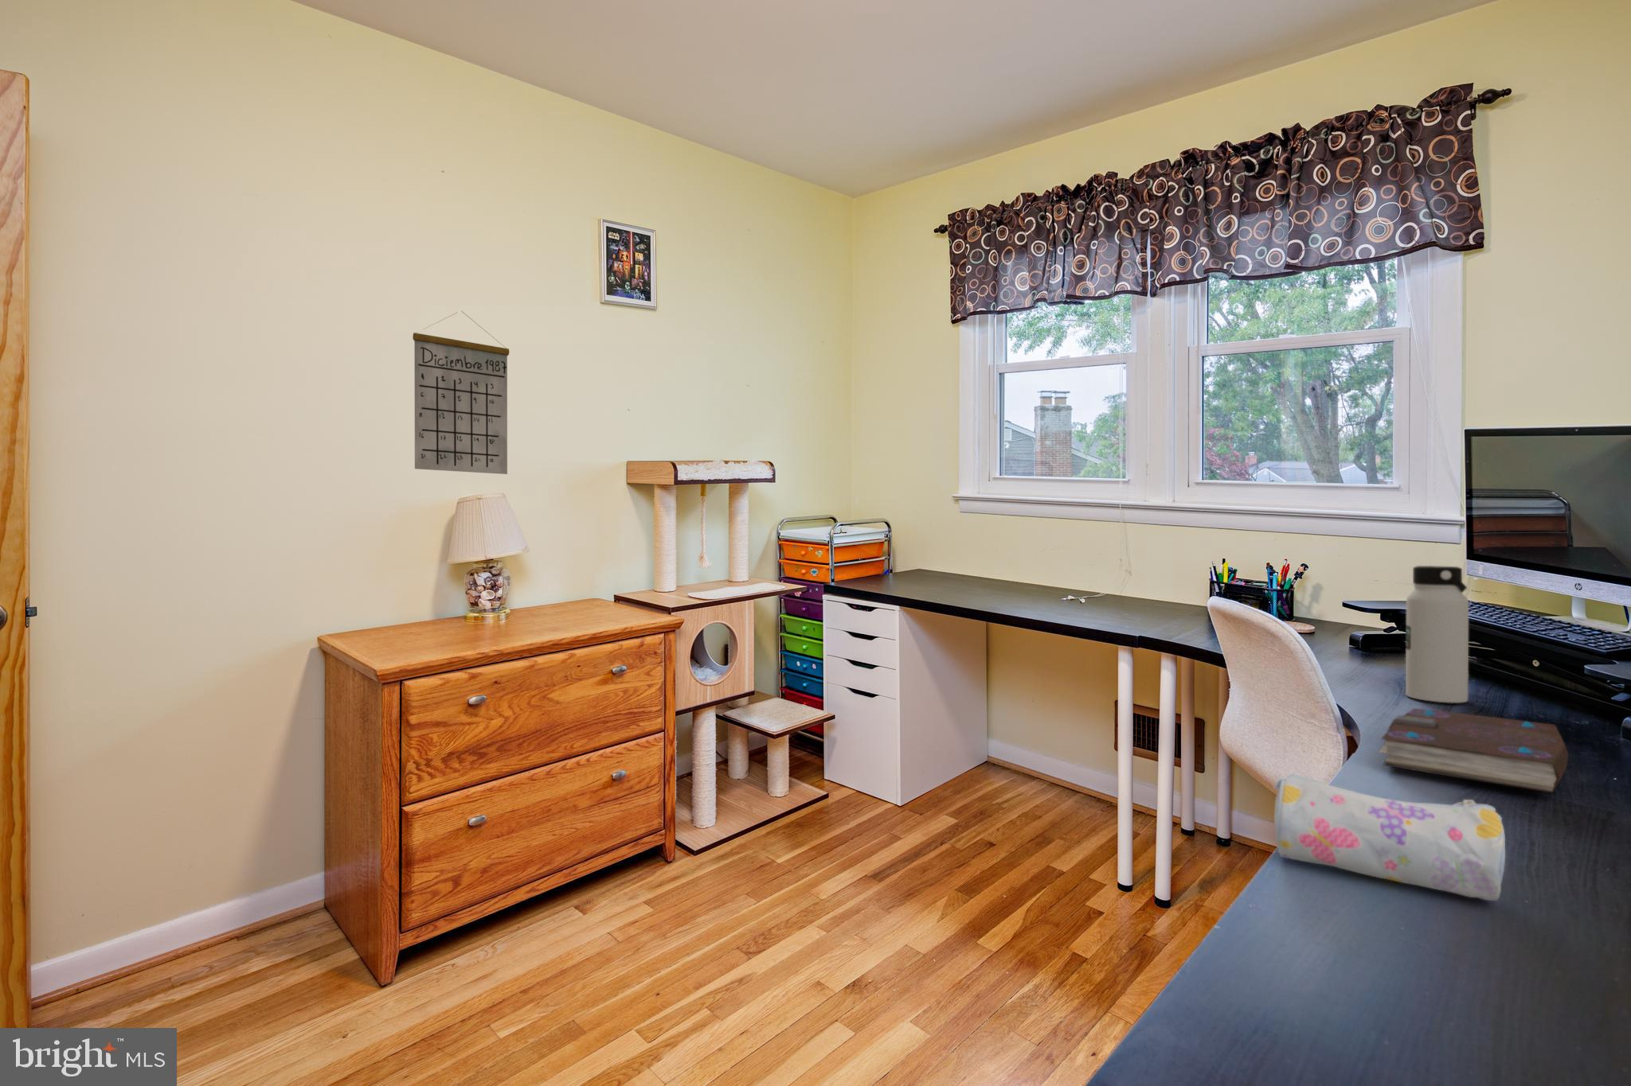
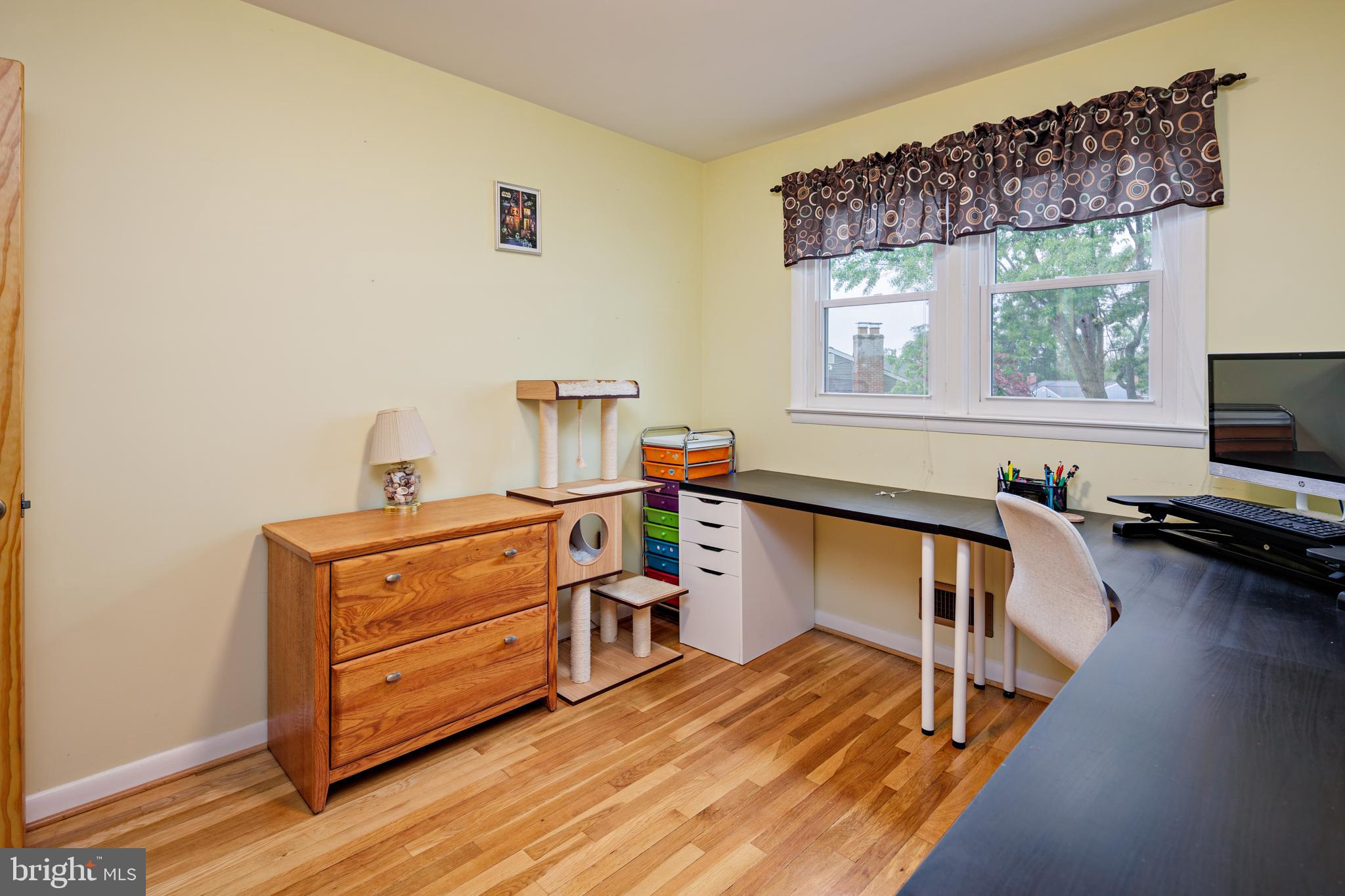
- water bottle (1437, 631)
- pencil case (1381, 833)
- calendar (463, 390)
- book (1472, 742)
